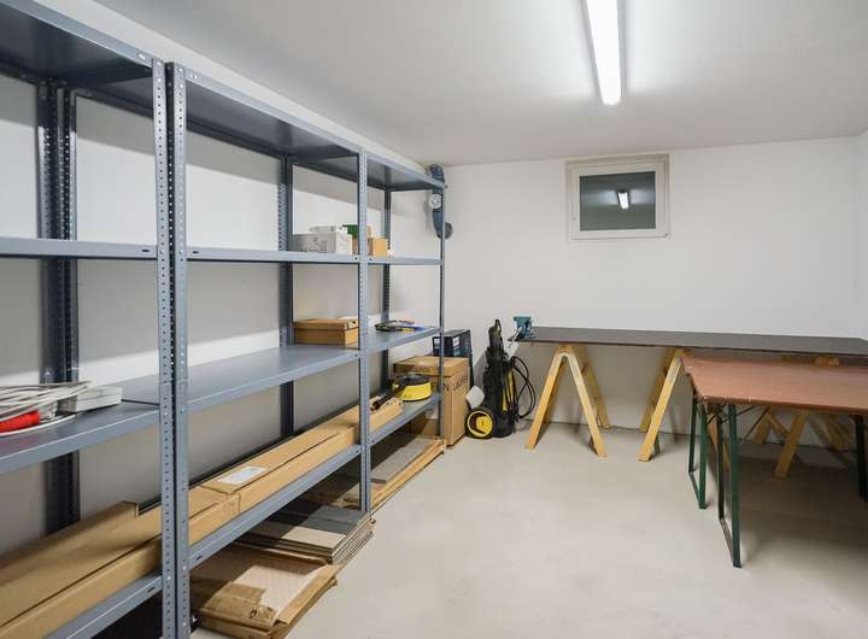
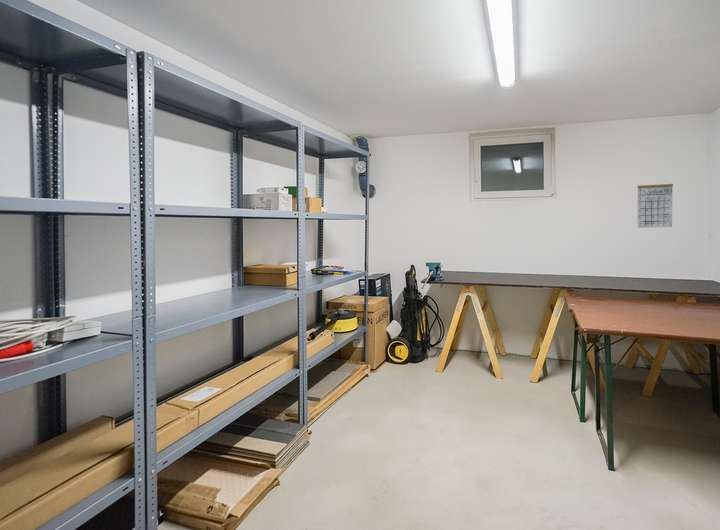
+ calendar (654, 201)
